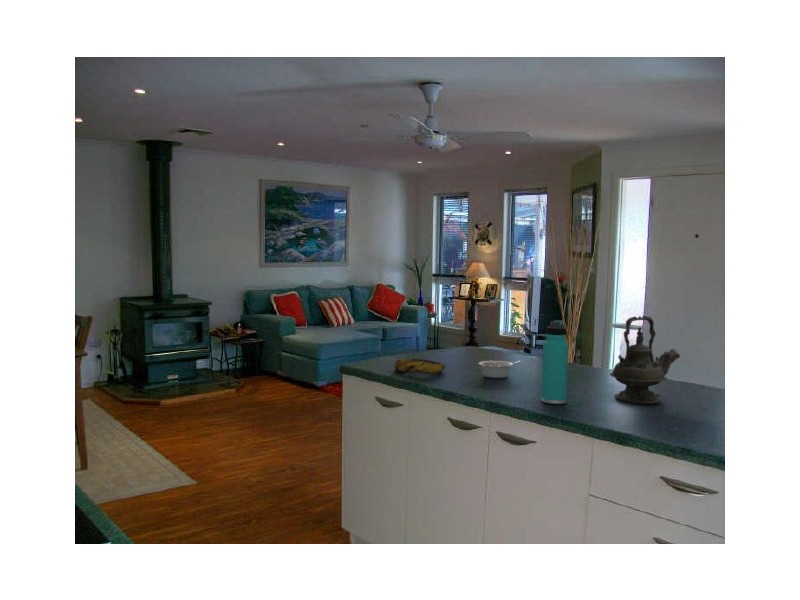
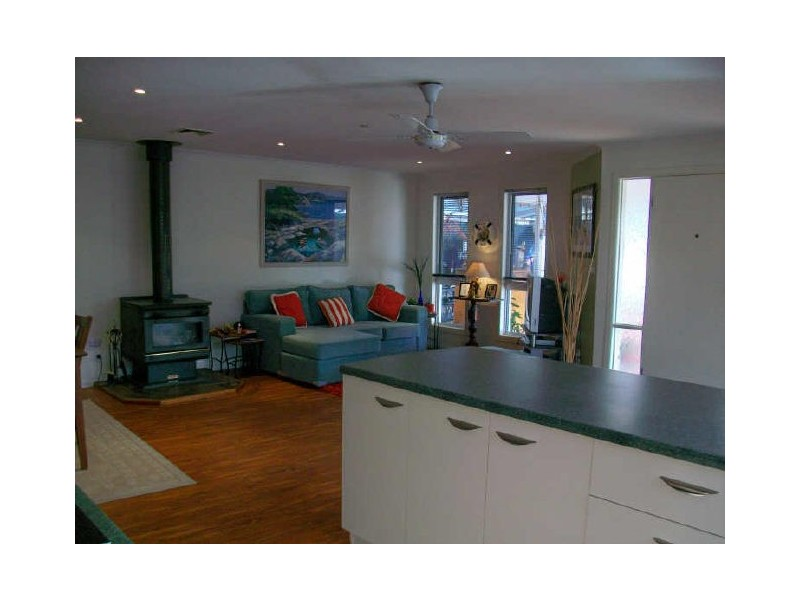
- legume (496, 368)
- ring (419, 364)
- thermos bottle (554, 361)
- teapot (650, 357)
